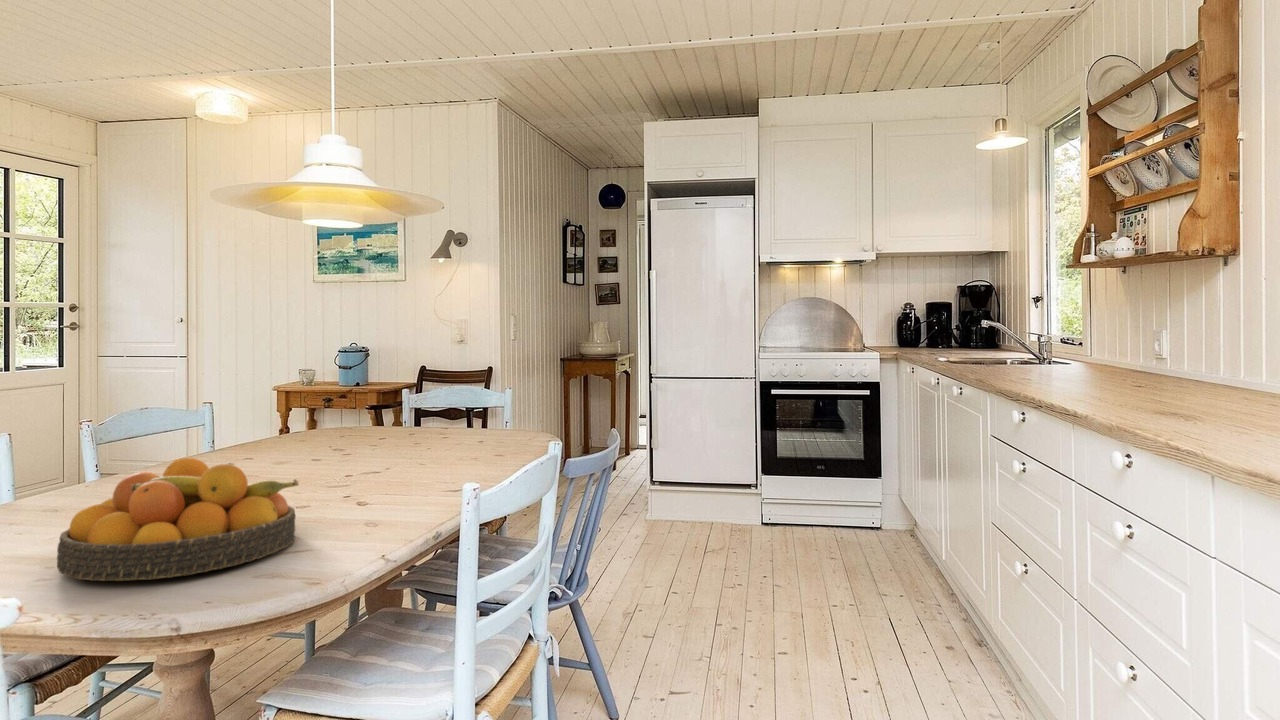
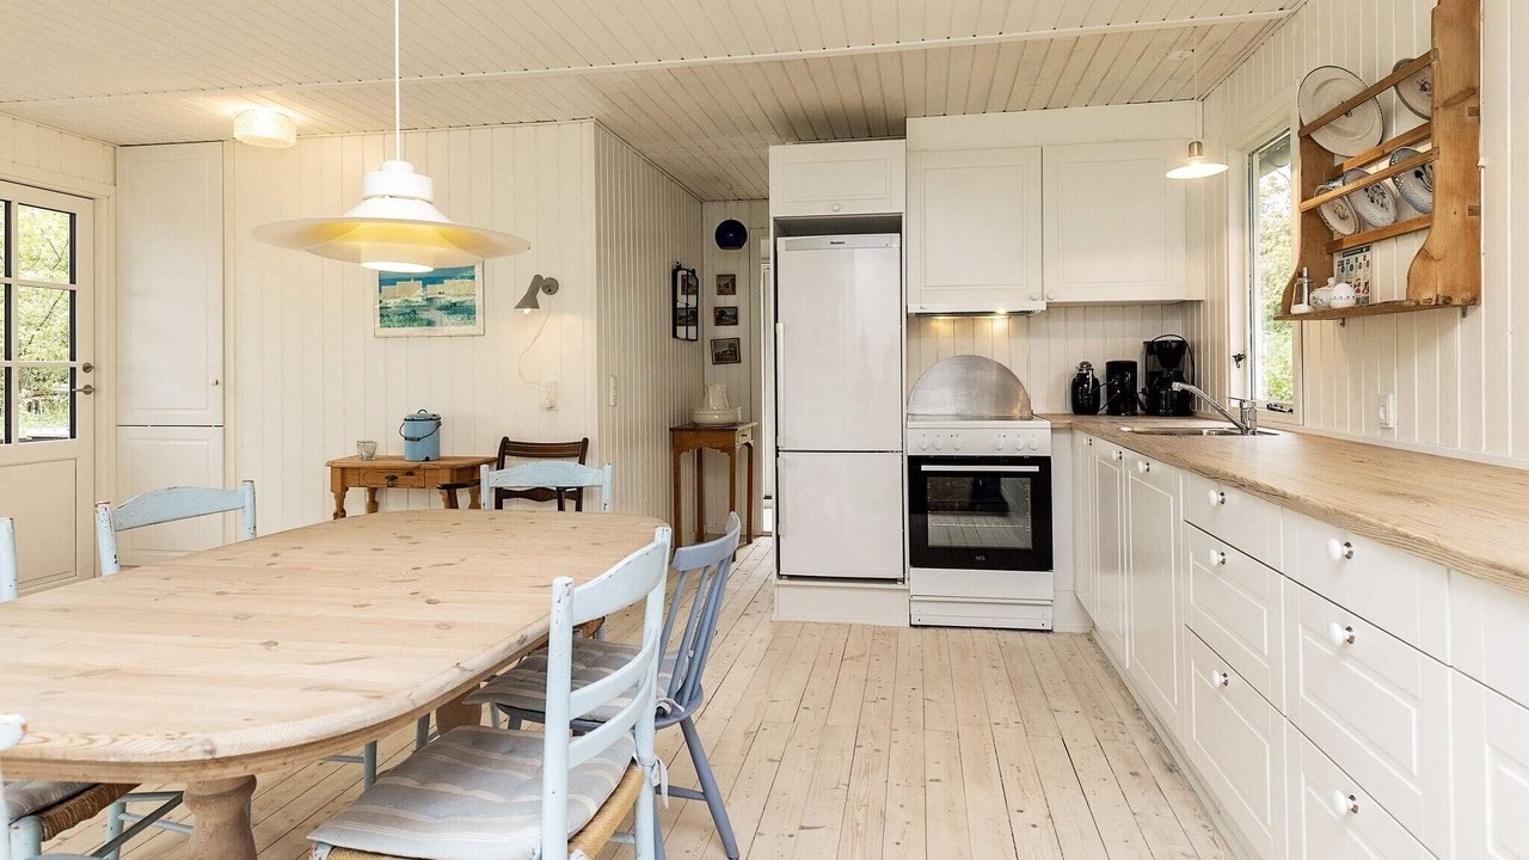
- fruit bowl (185, 507)
